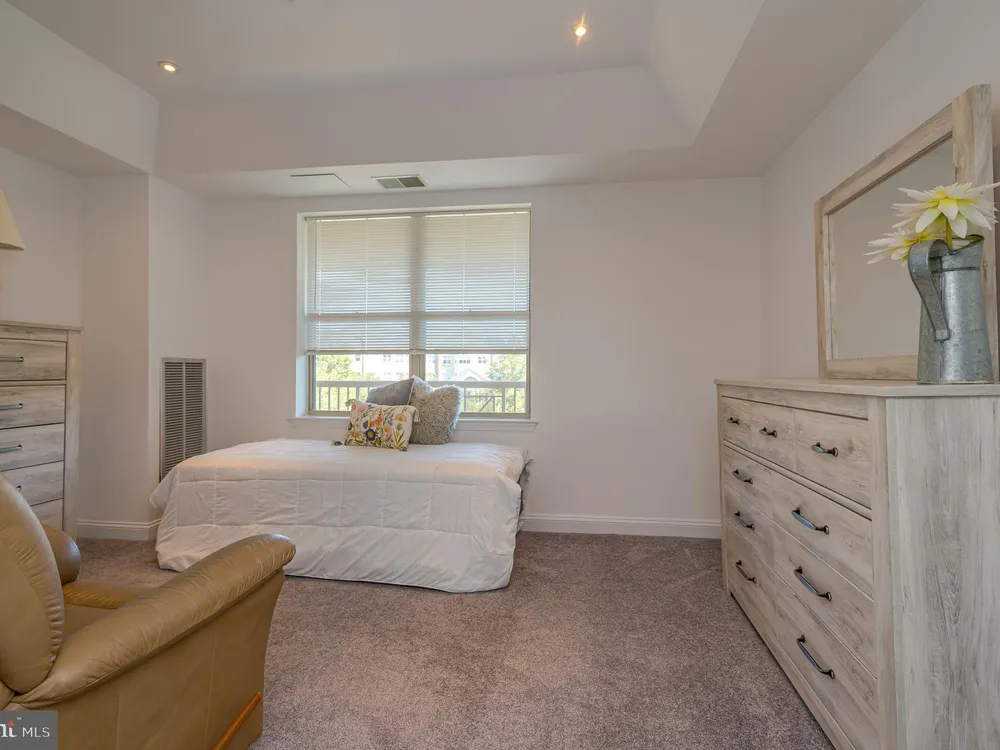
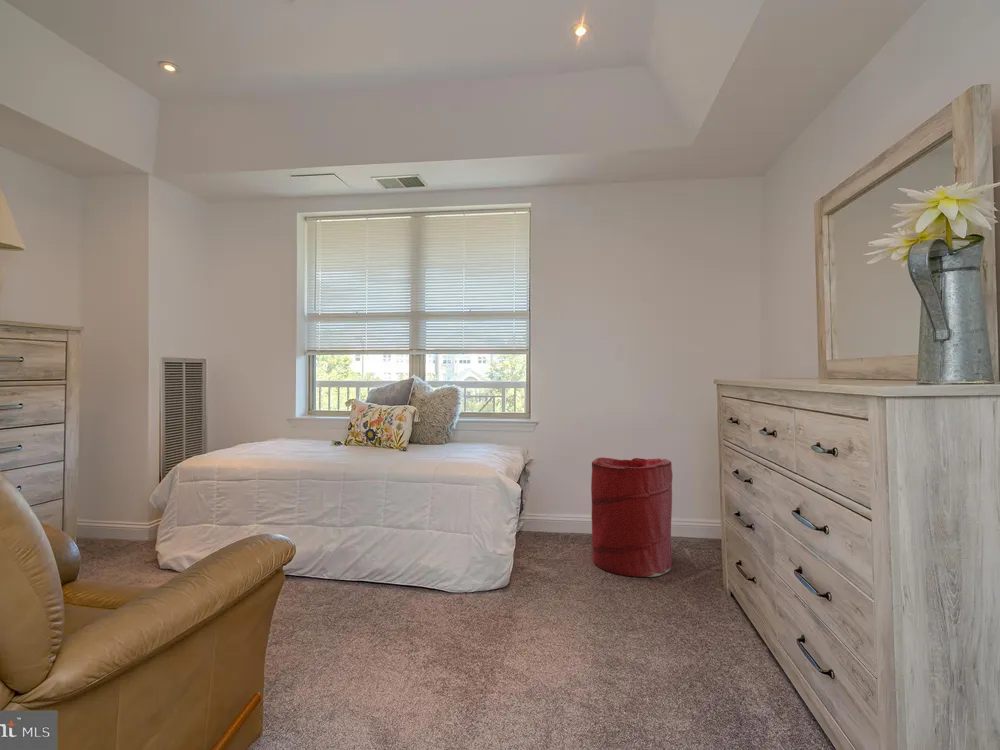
+ laundry hamper (631, 509)
